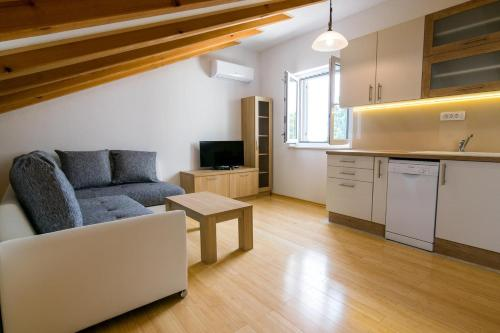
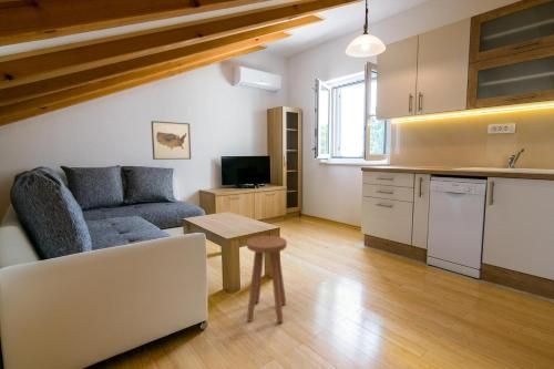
+ stool (271, 275)
+ wall art (172, 141)
